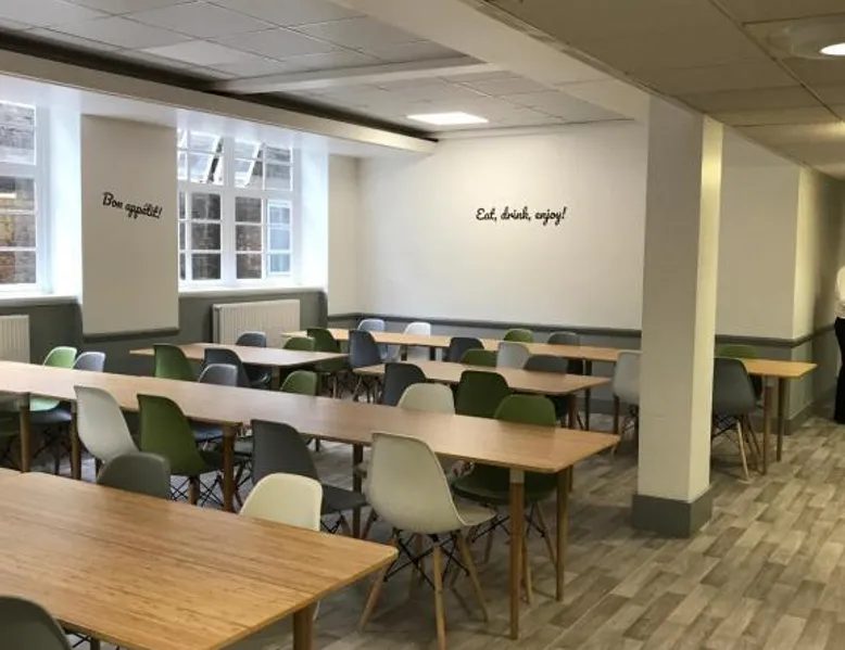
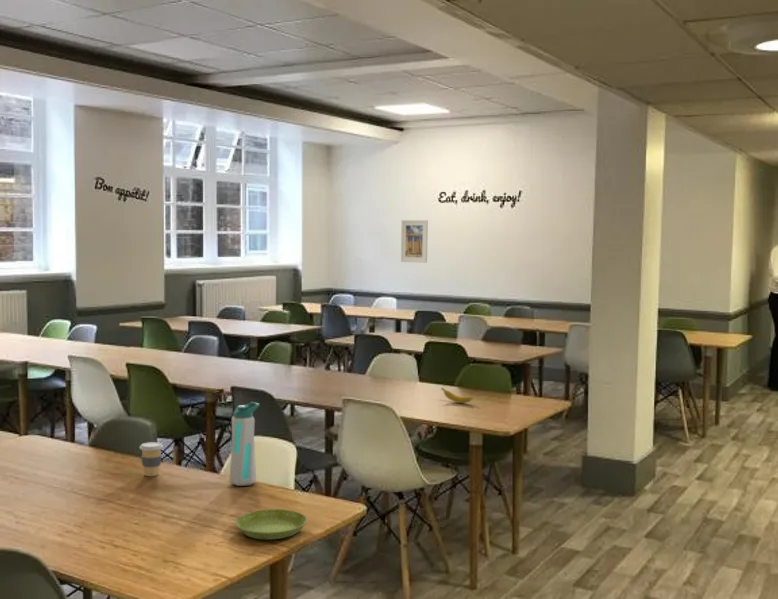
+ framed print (414, 241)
+ coffee cup (151, 459)
+ saucer (271, 525)
+ banana (456, 395)
+ water bottle (244, 443)
